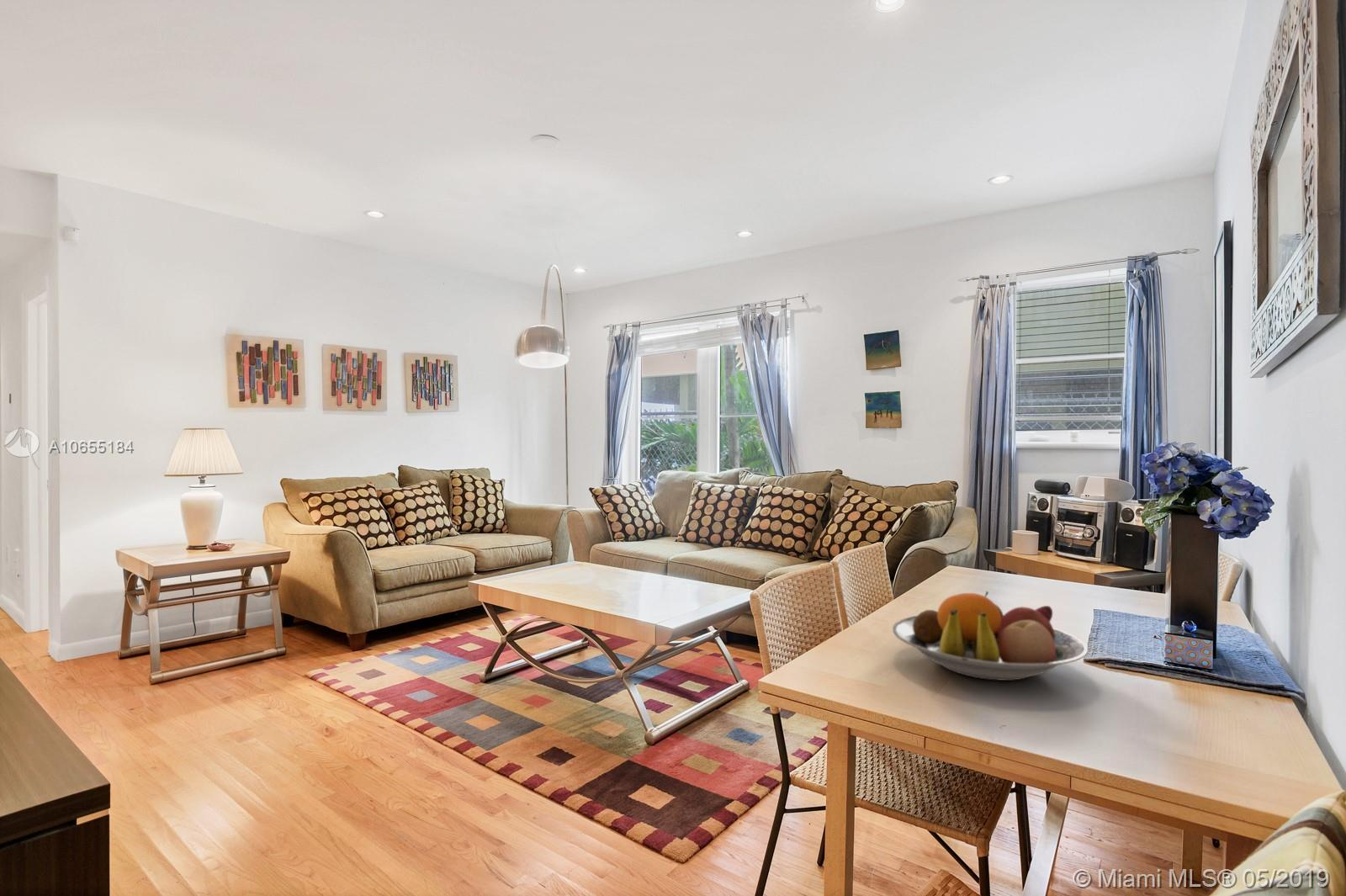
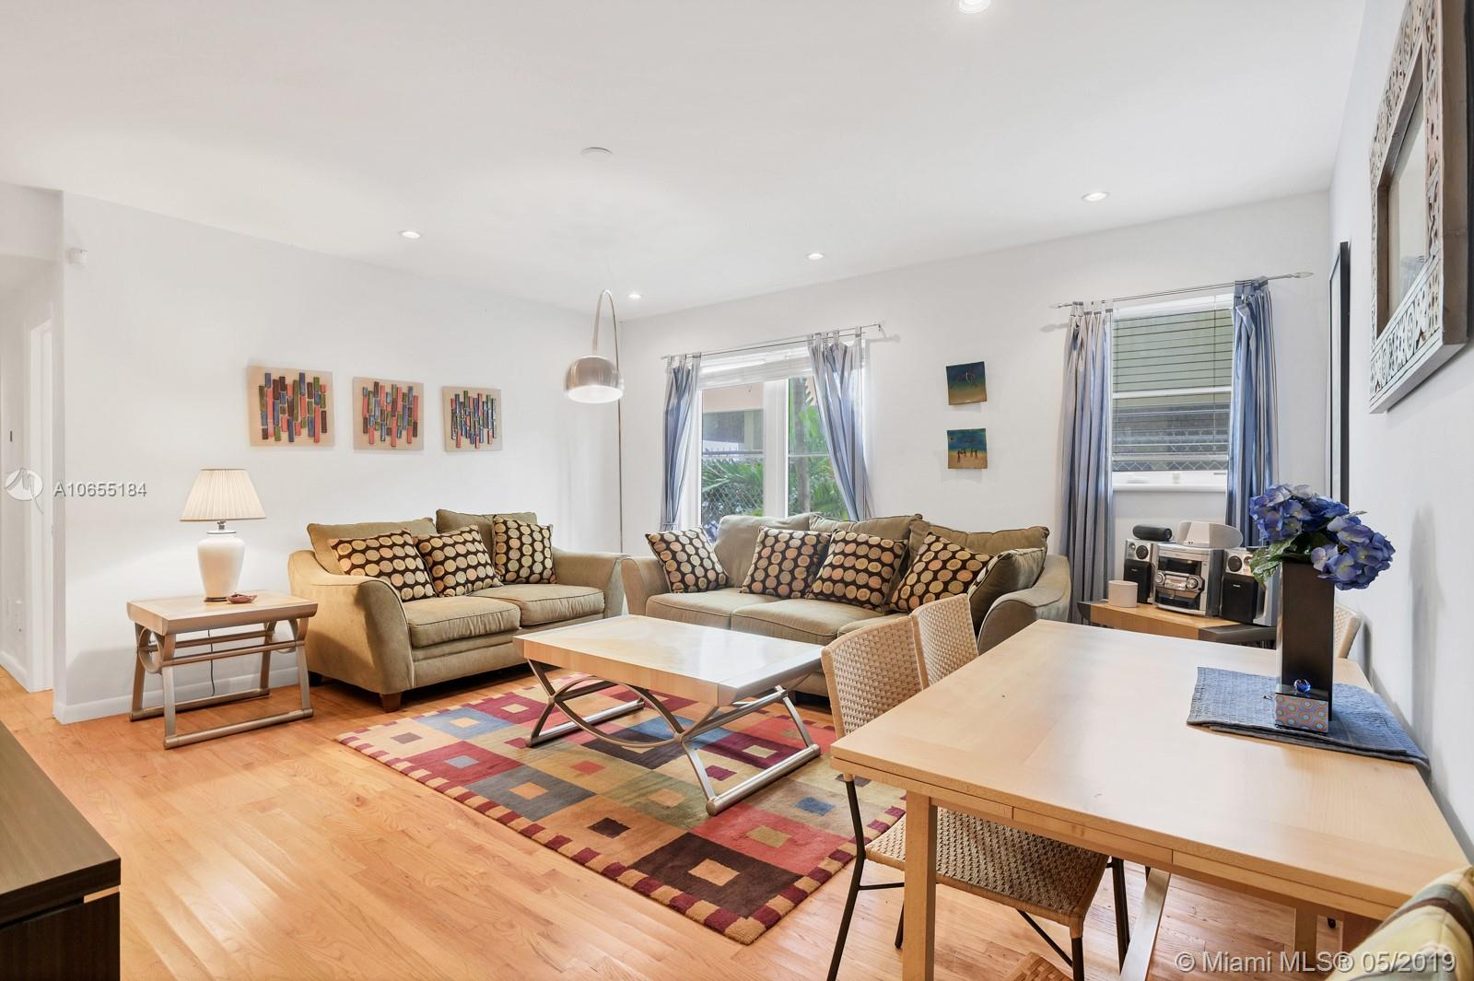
- fruit bowl (984, 628)
